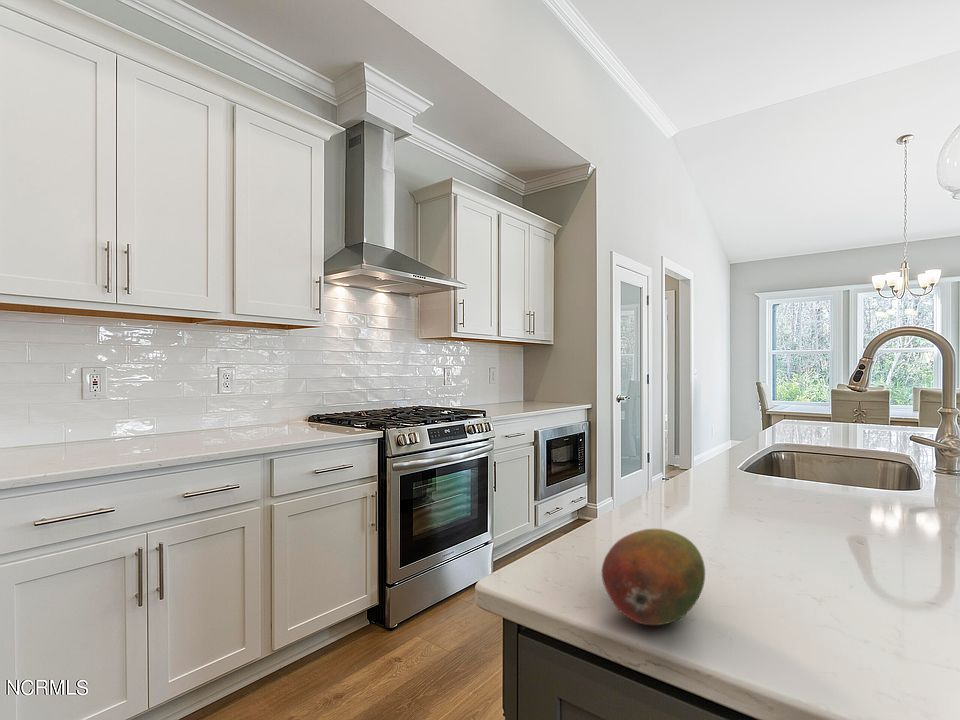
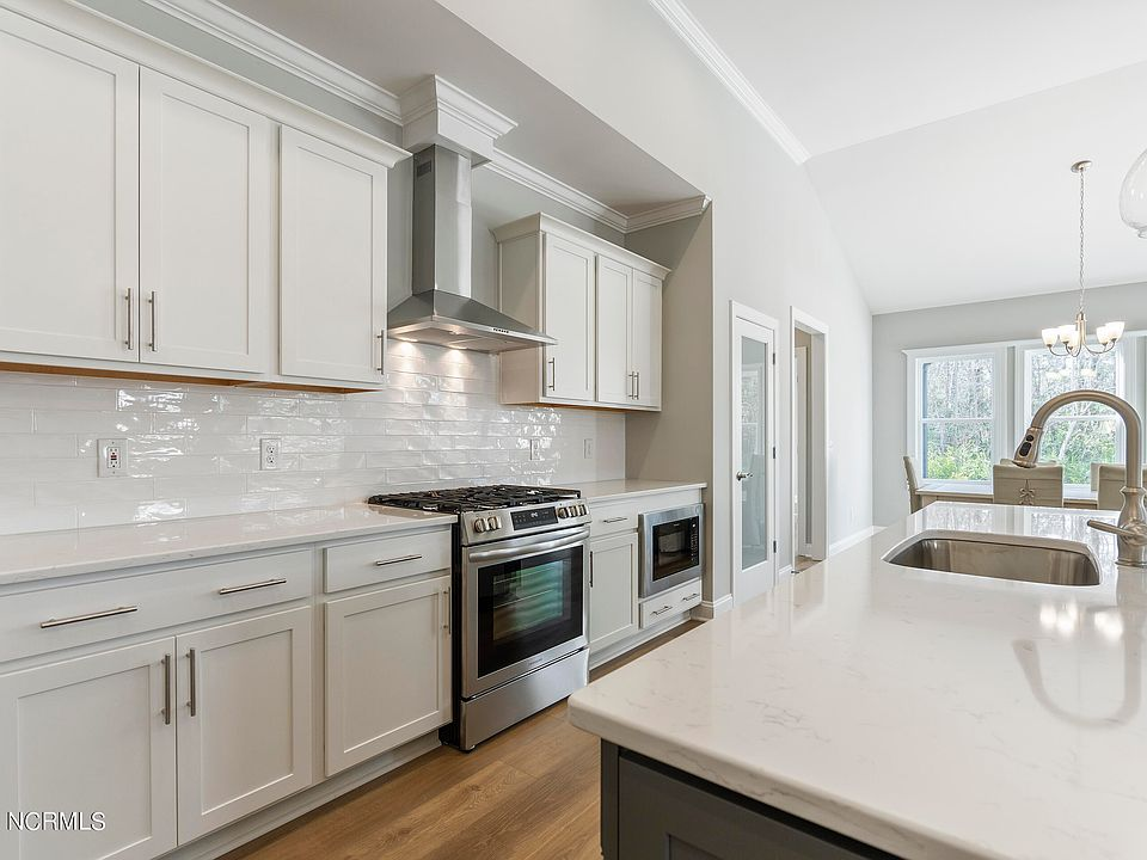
- fruit (654, 572)
